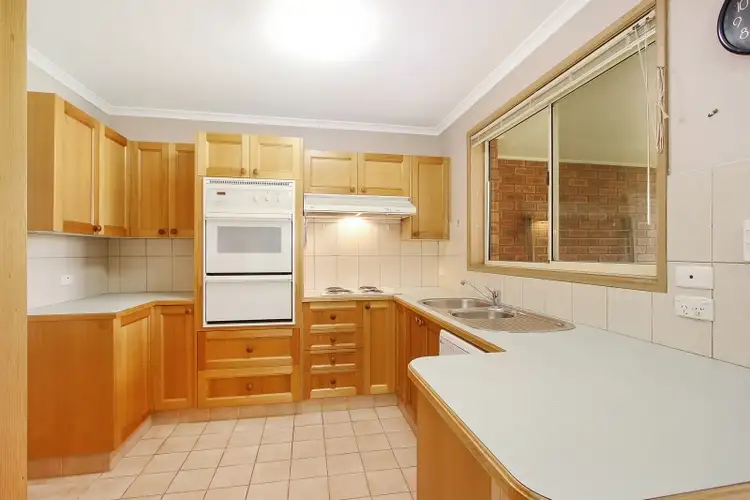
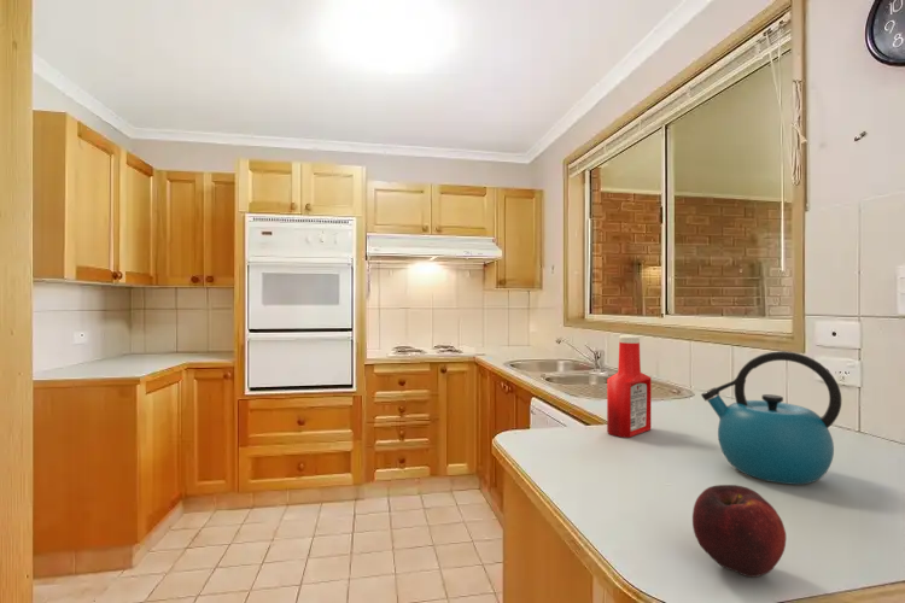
+ kettle (765, 410)
+ soap bottle (629, 382)
+ fruit (735, 527)
